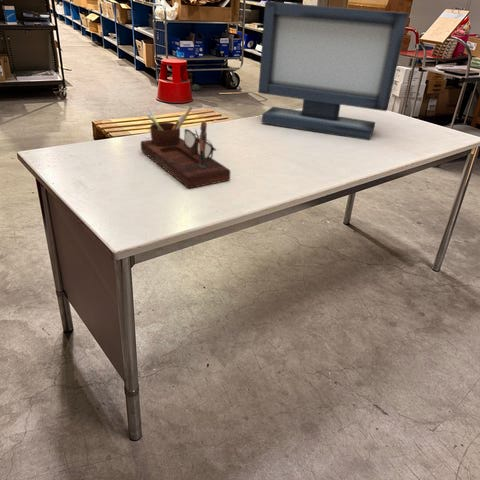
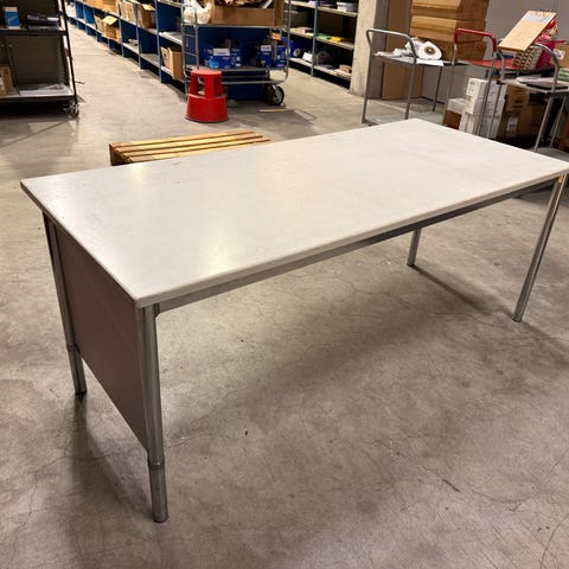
- monitor (325, 71)
- desk organizer (180, 138)
